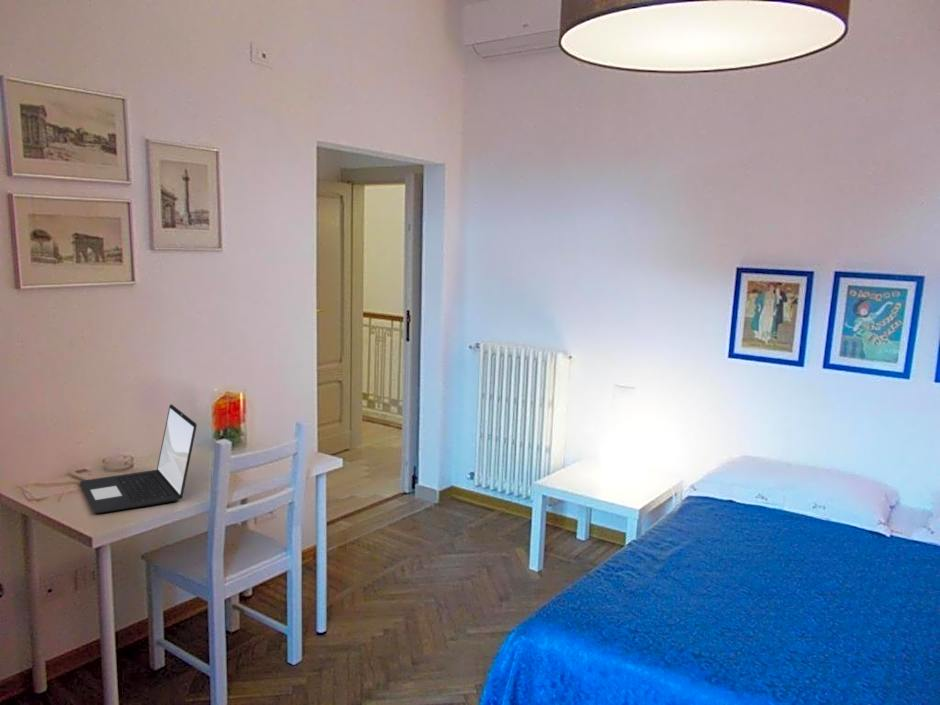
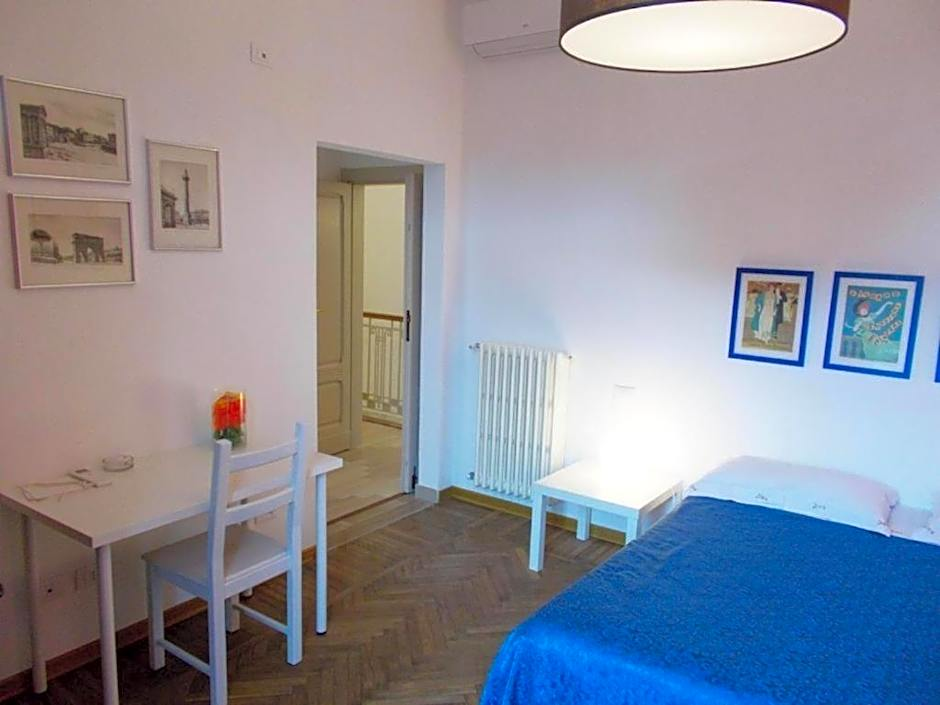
- laptop (137, 472)
